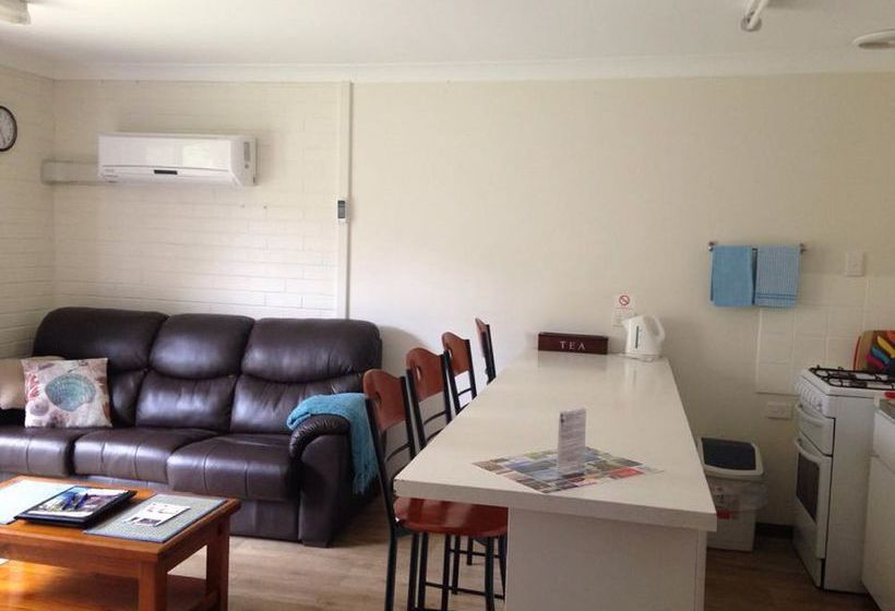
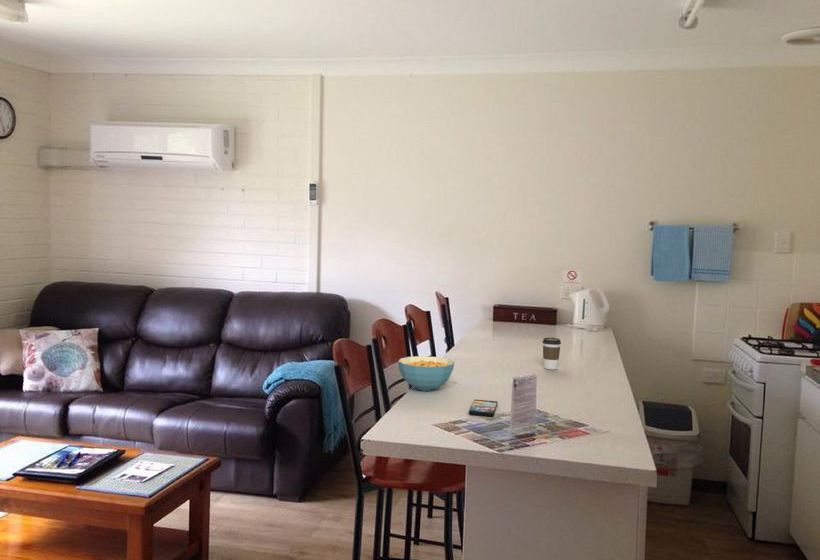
+ smartphone (483, 407)
+ cereal bowl (425, 375)
+ coffee cup (551, 353)
